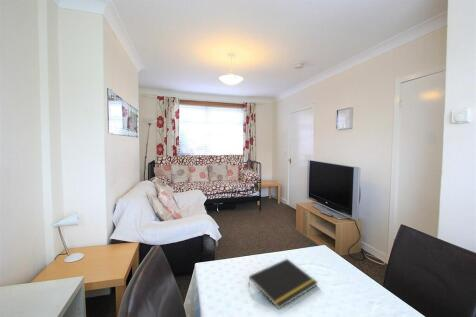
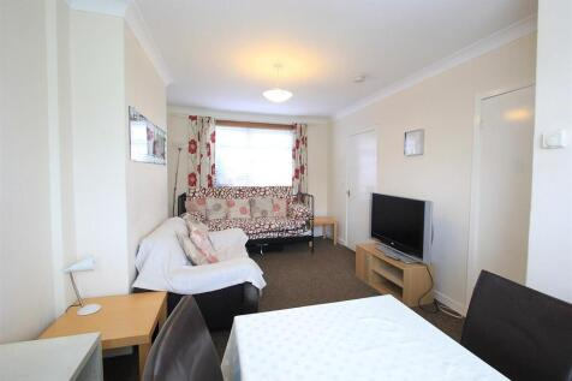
- notepad (283, 280)
